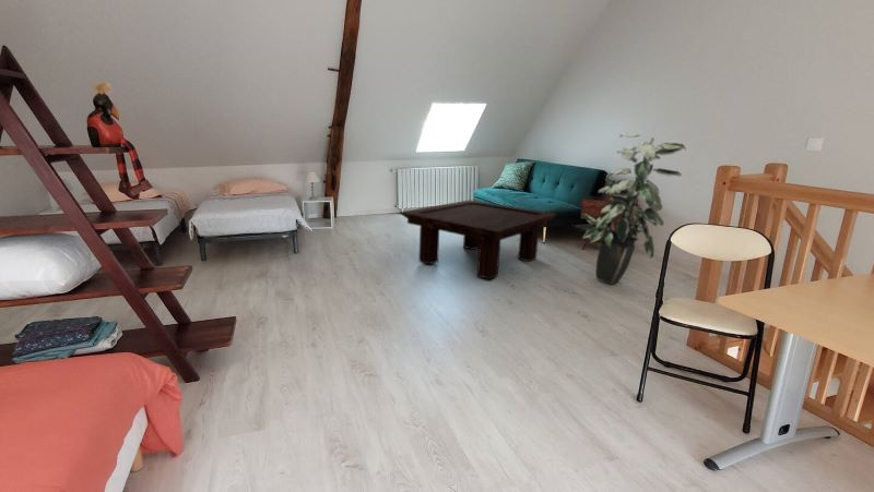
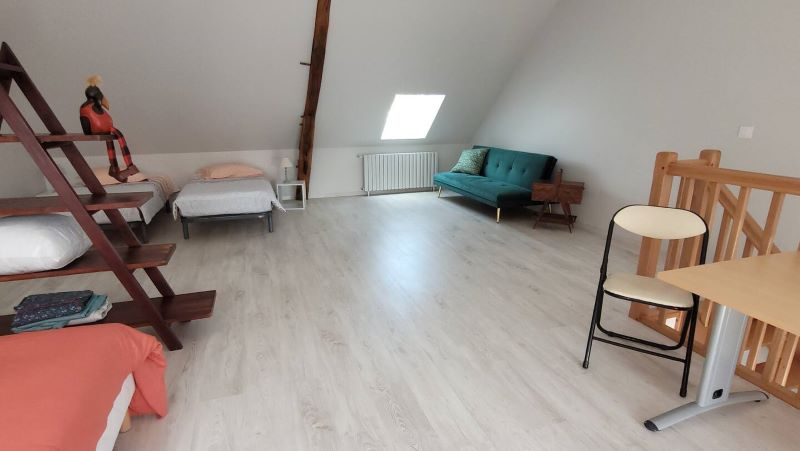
- indoor plant (627, 211)
- coffee table (479, 237)
